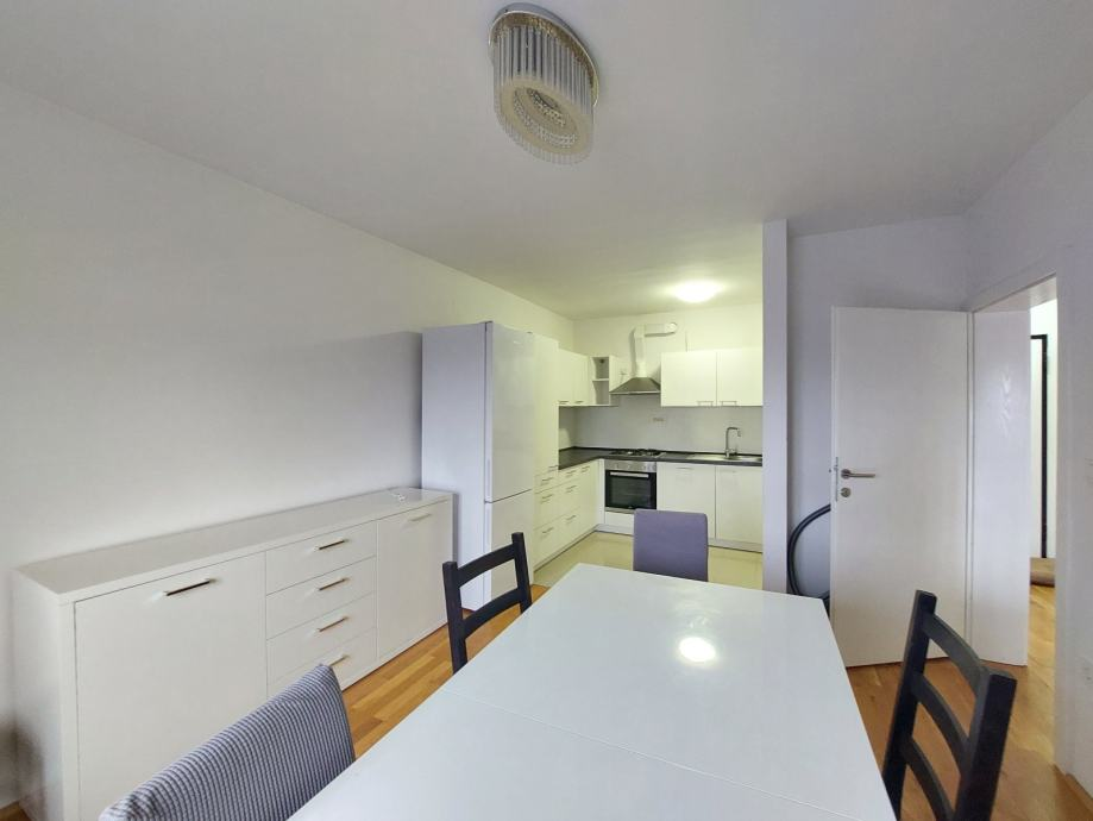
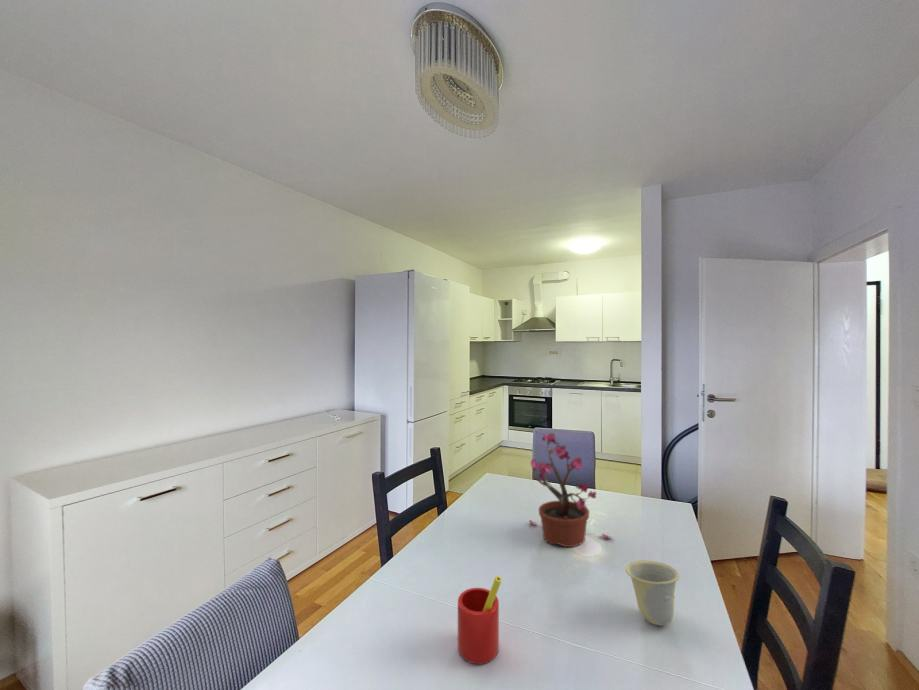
+ potted plant (566, 482)
+ cup (651, 592)
+ straw (481, 609)
